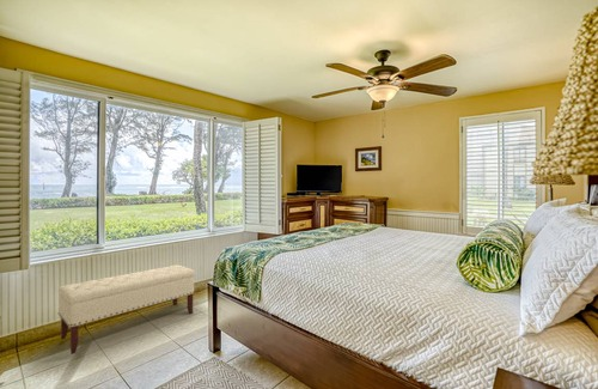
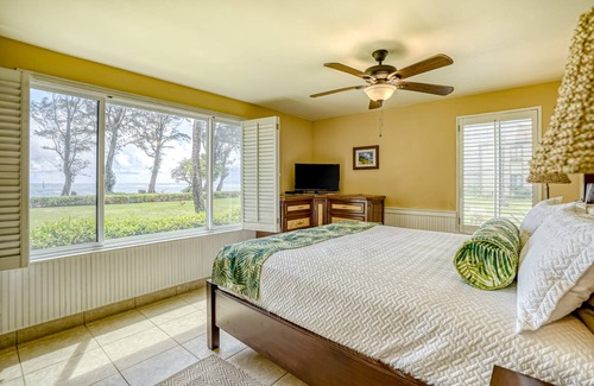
- bench (133, 300)
